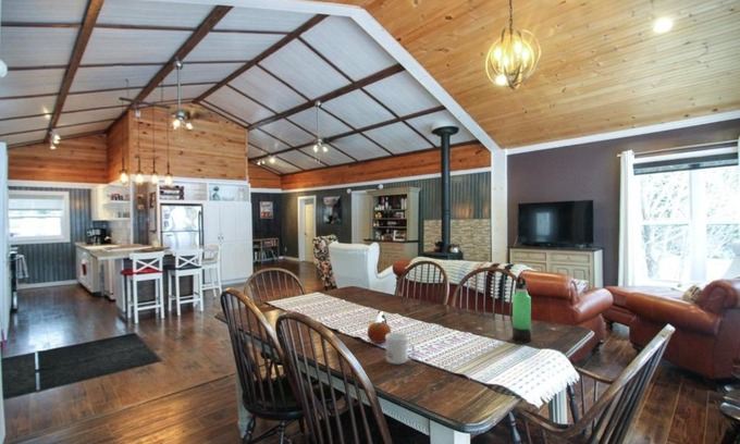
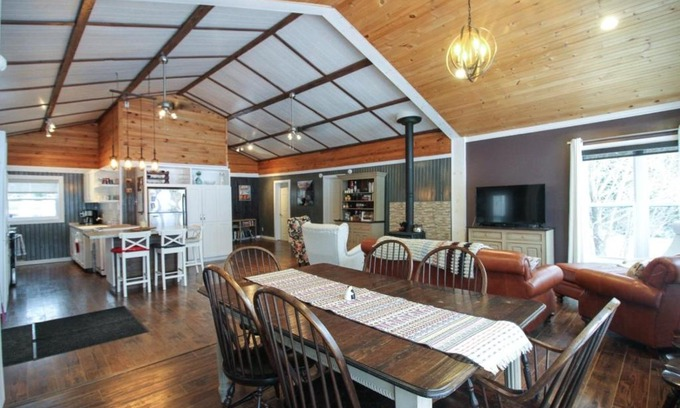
- mug (400, 348)
- thermos bottle (521, 307)
- fruit (379, 332)
